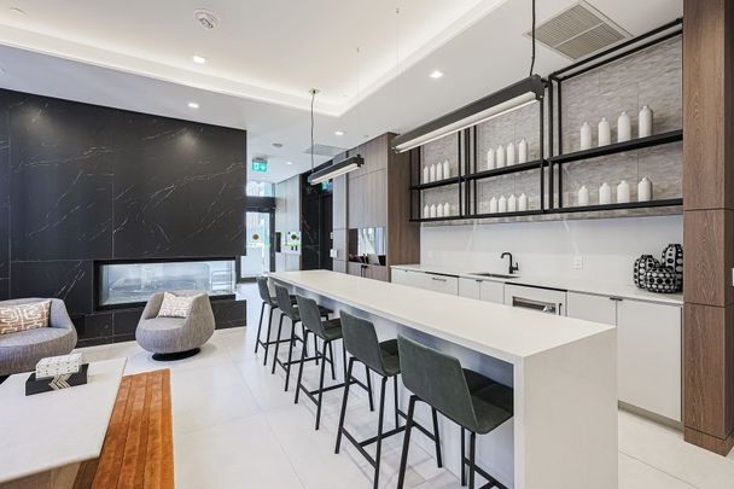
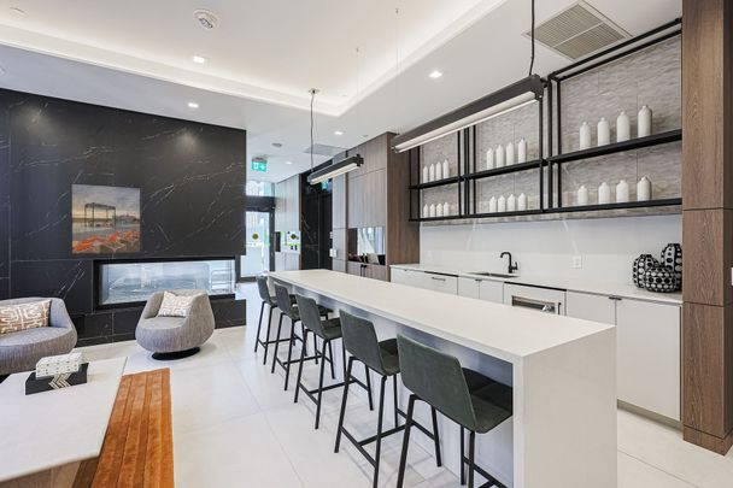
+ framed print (107, 219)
